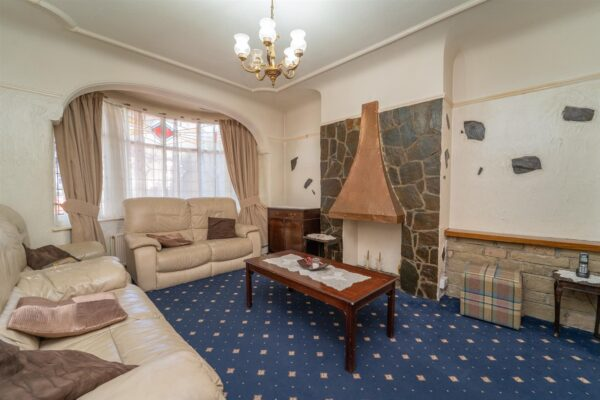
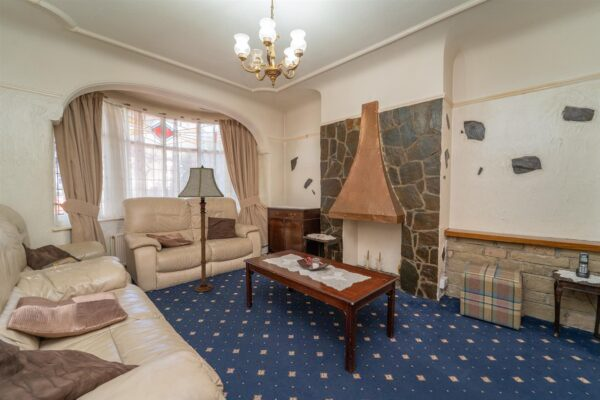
+ floor lamp (202, 226)
